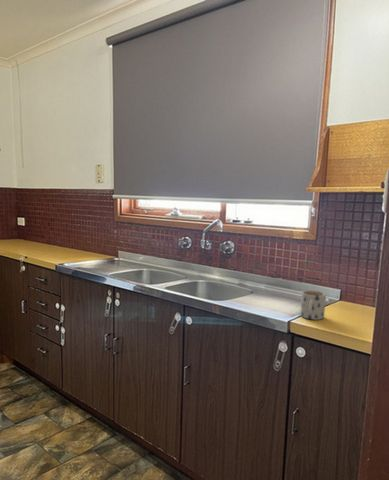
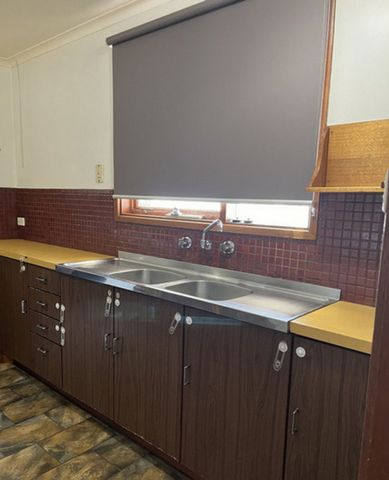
- mug (312, 305)
